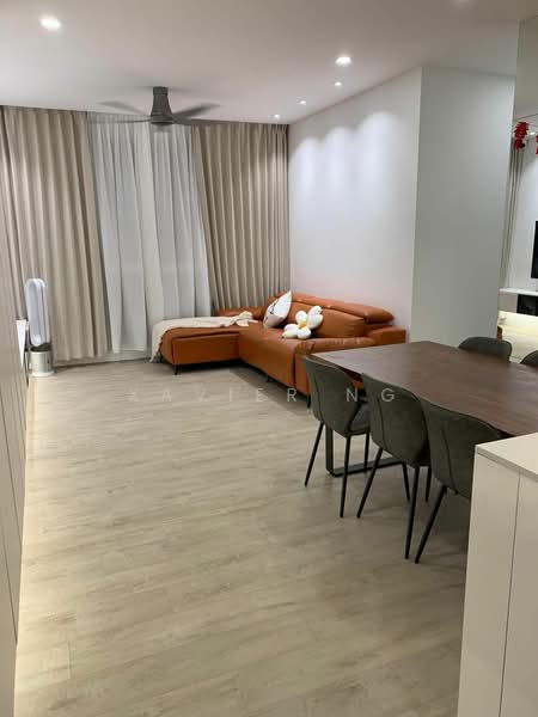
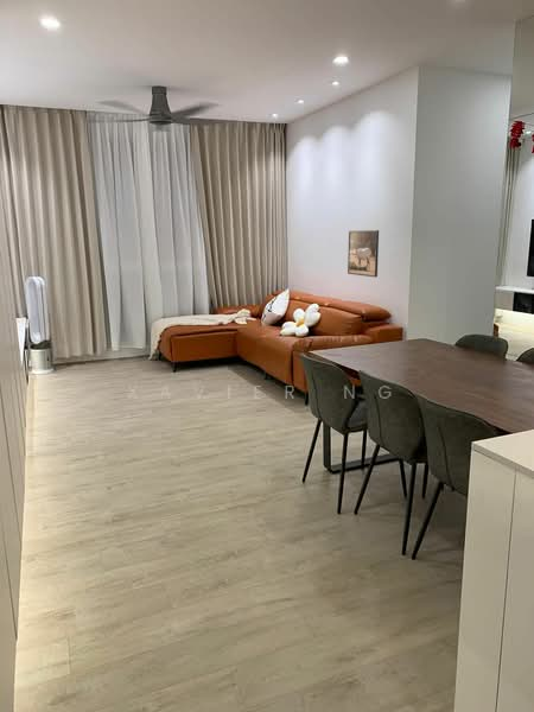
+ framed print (362, 253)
